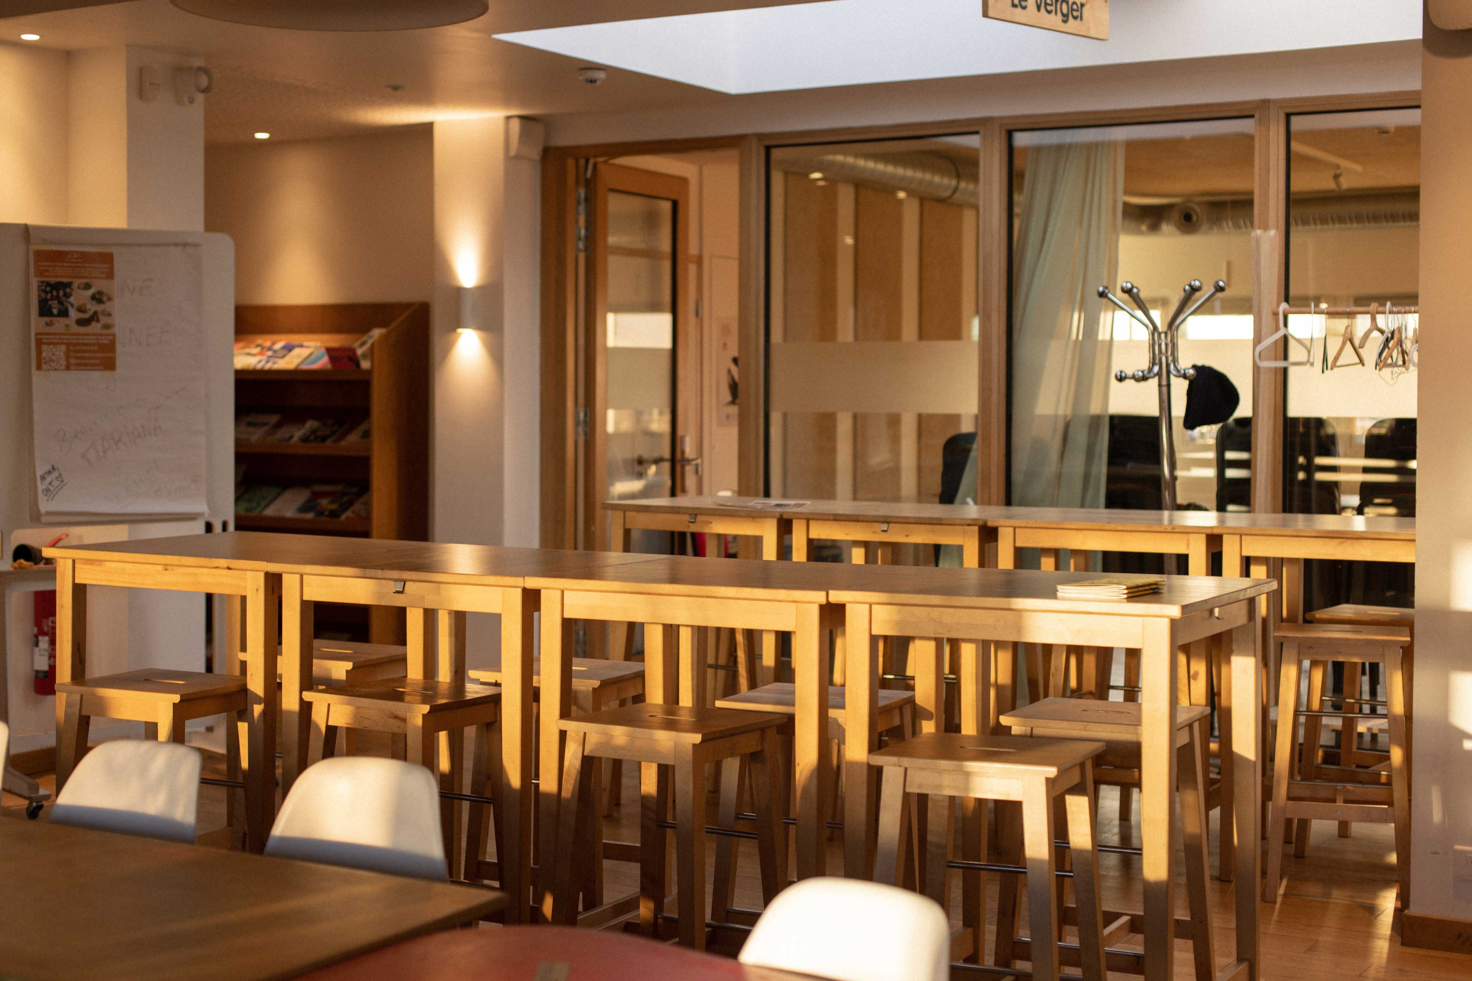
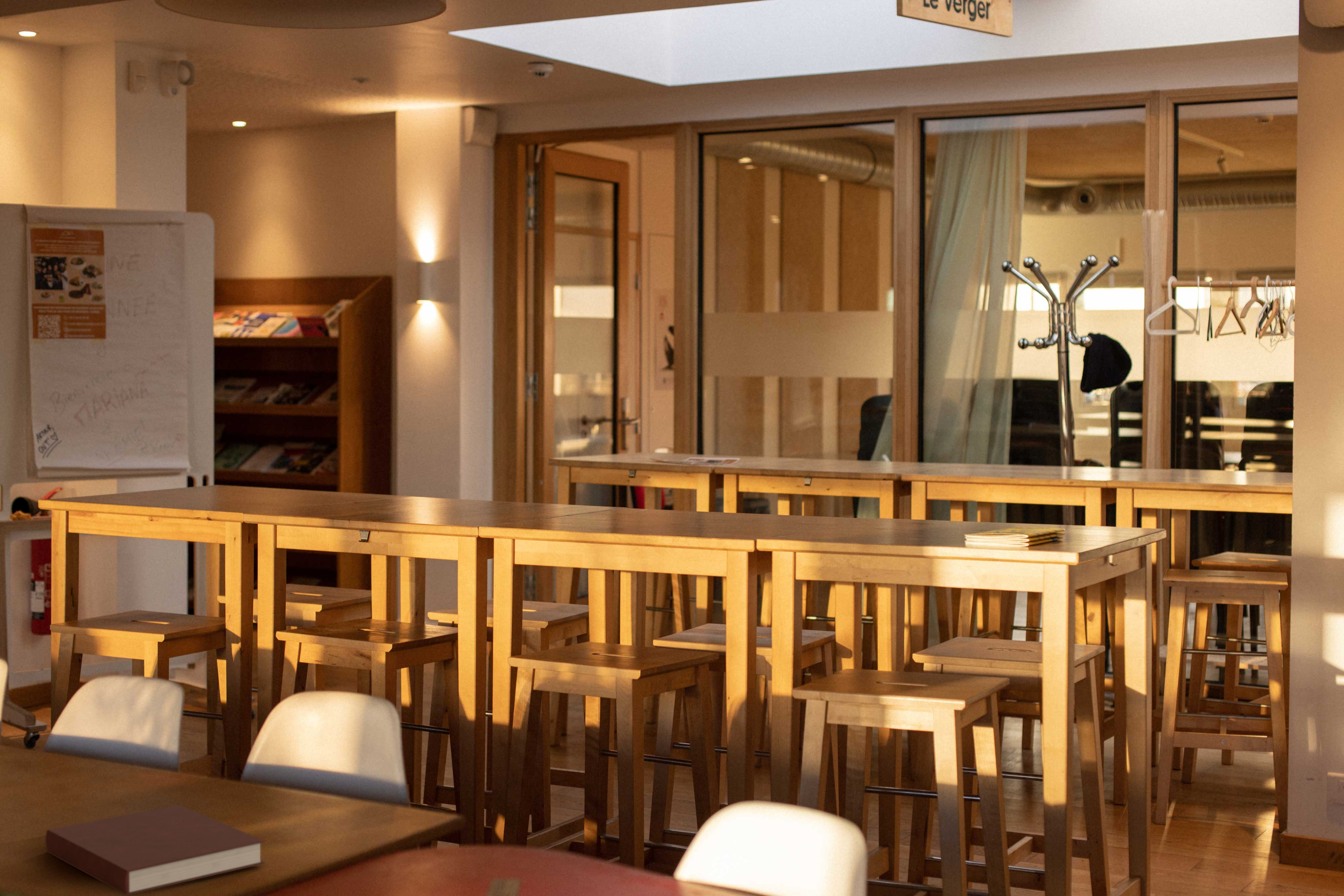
+ notebook (154, 846)
